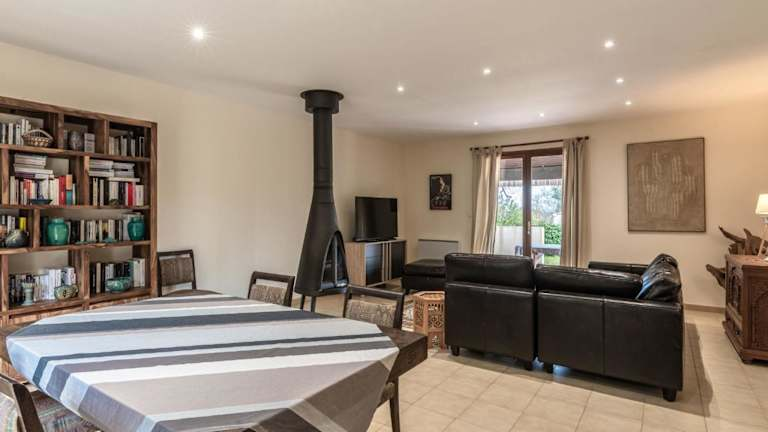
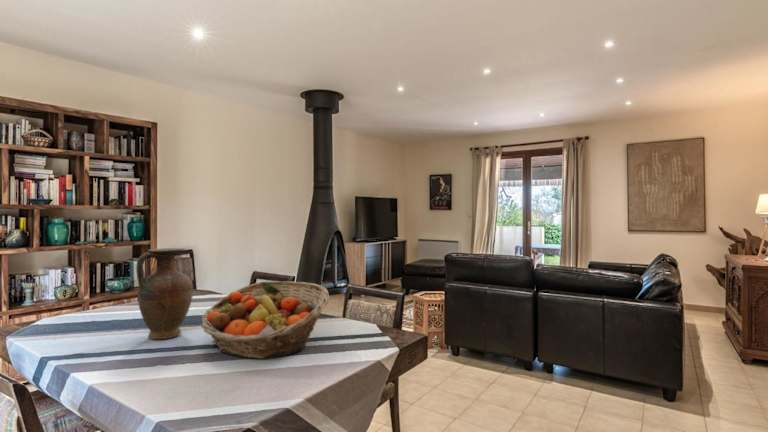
+ fruit basket (266, 315)
+ vase (165, 292)
